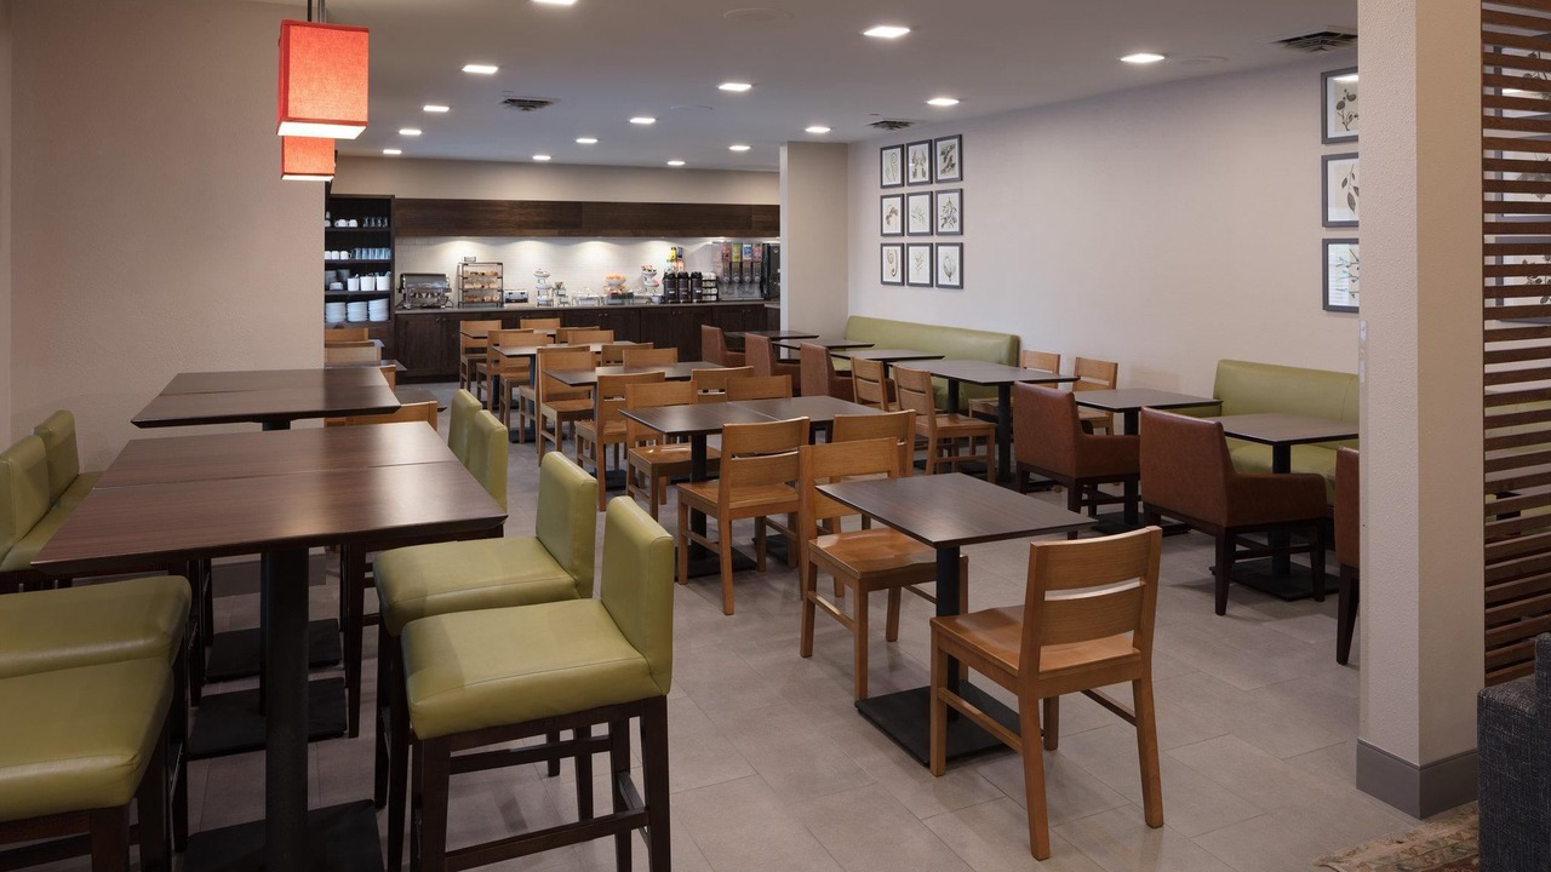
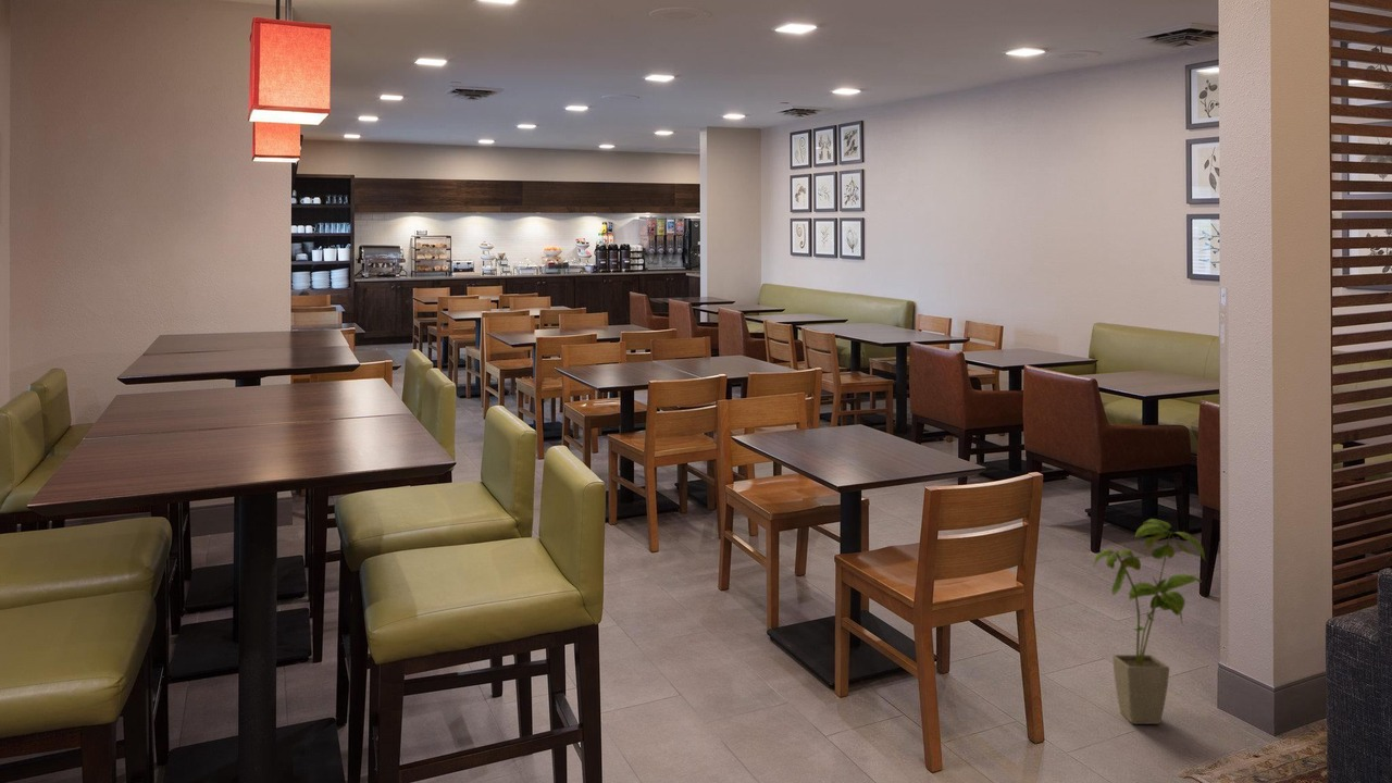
+ house plant (1153, 620)
